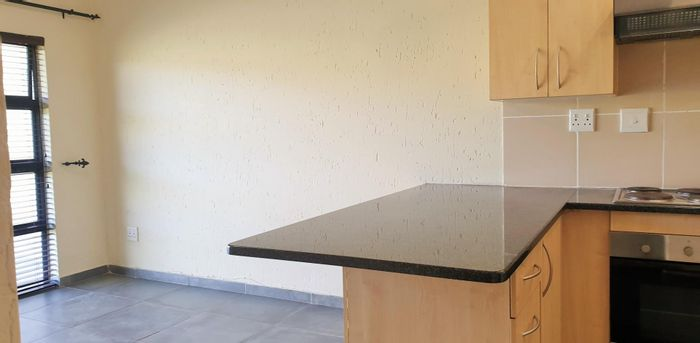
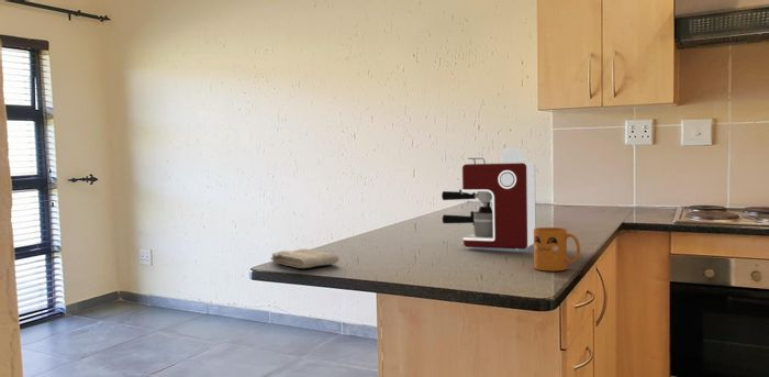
+ mug (557, 248)
+ coffee maker (484, 197)
+ washcloth (303, 257)
